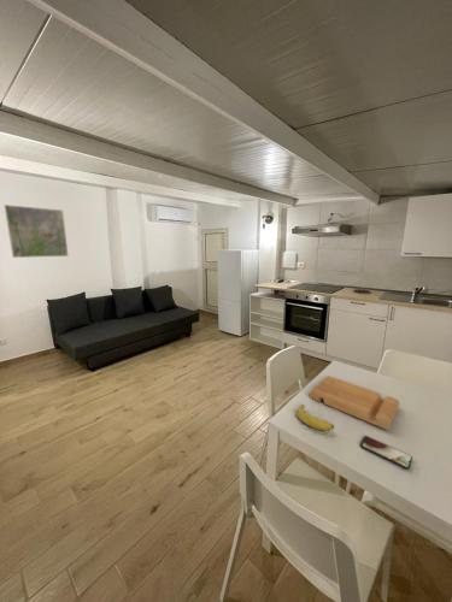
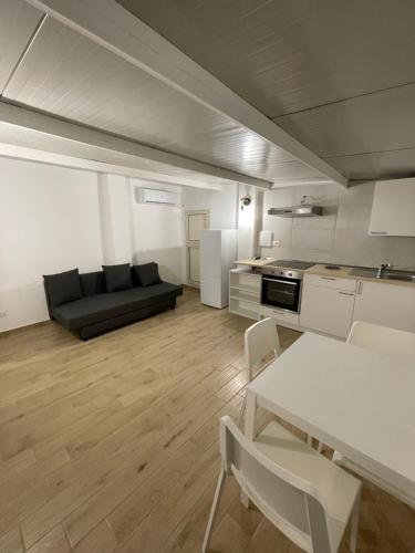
- smartphone (385, 452)
- banana (313, 418)
- cutting board (352, 399)
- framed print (39, 232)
